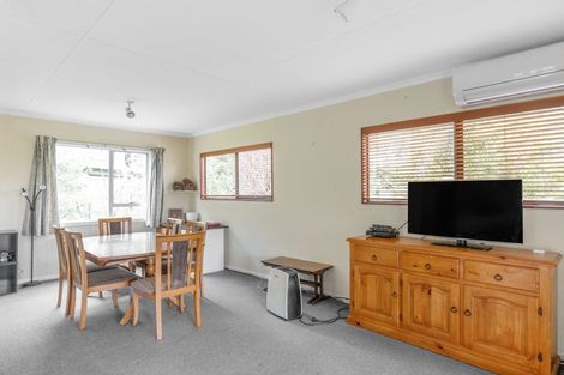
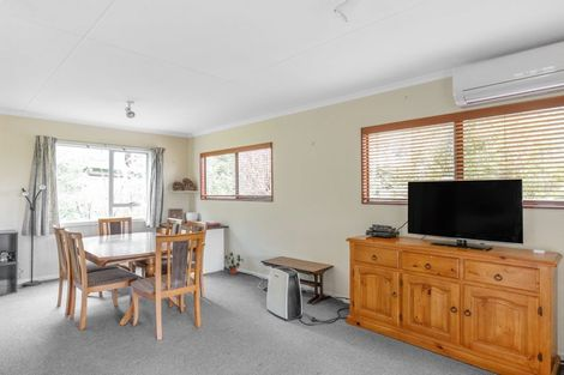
+ potted plant (233, 262)
